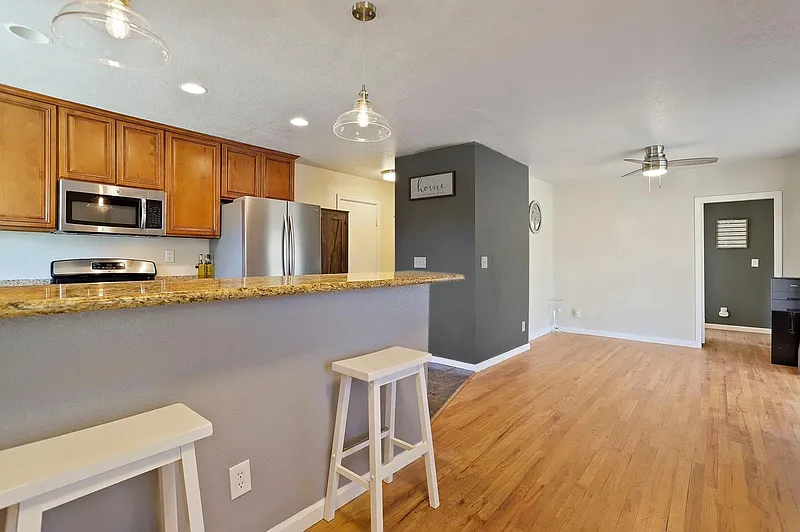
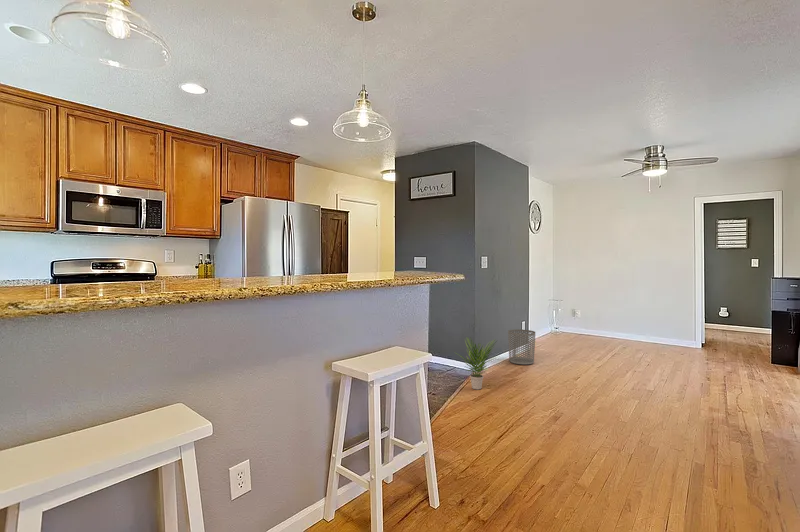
+ waste bin (521, 346)
+ potted plant (477, 363)
